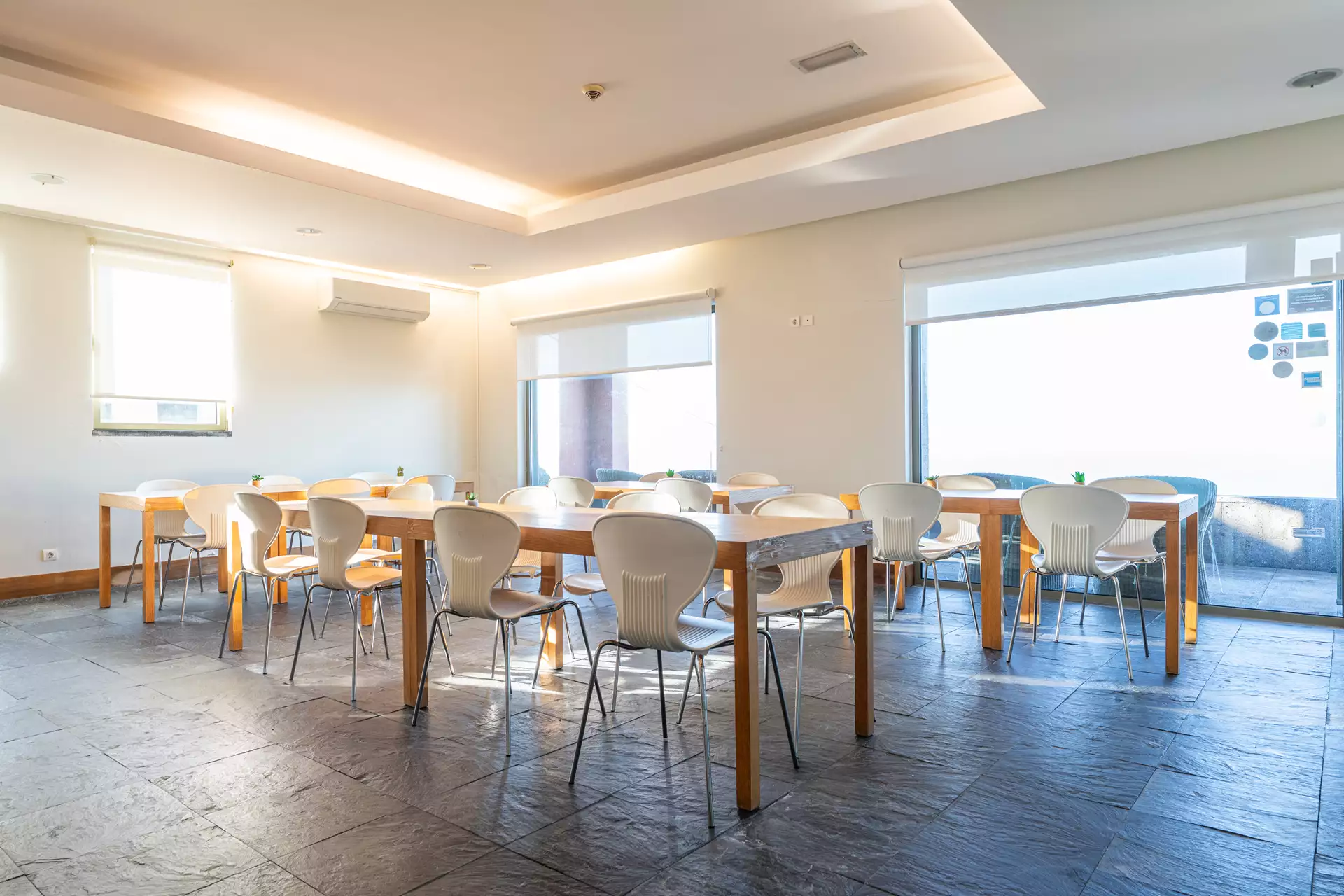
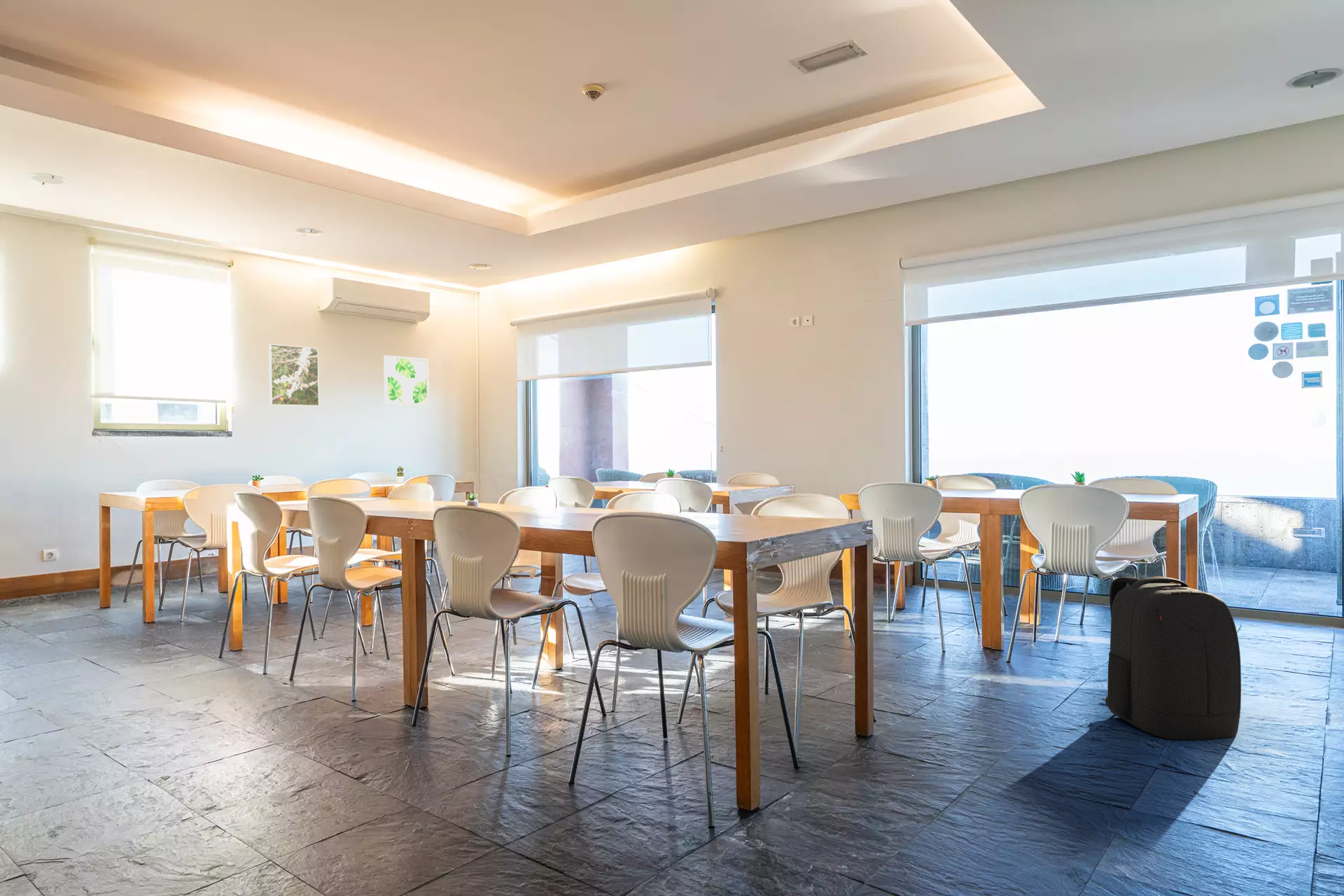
+ wall art (407, 381)
+ backpack (1163, 648)
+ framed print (294, 375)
